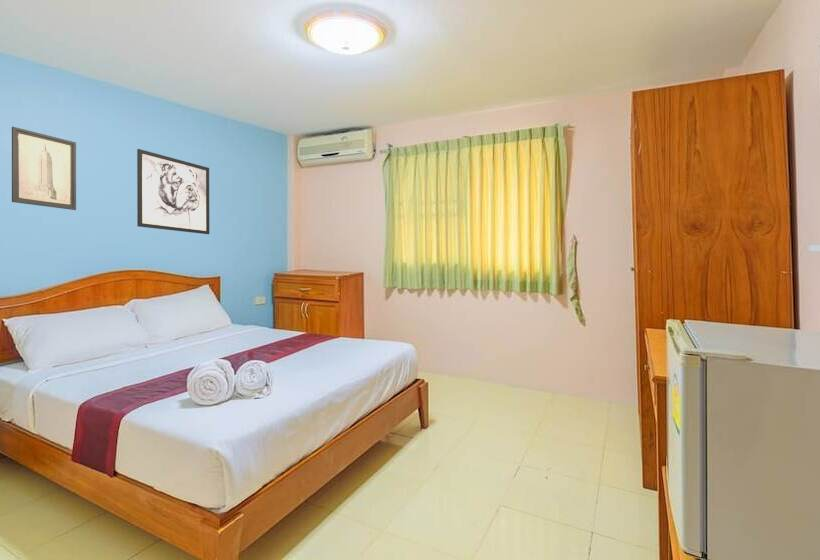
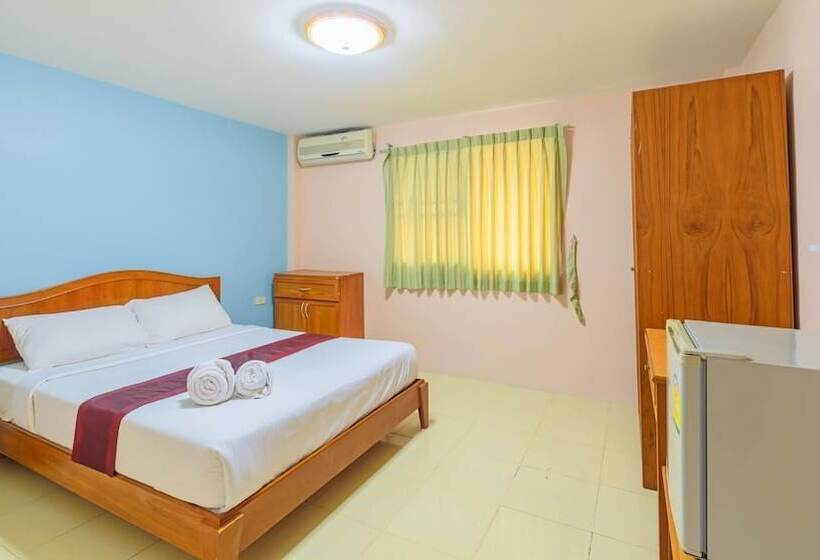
- wall art (176, 194)
- wall art (45, 170)
